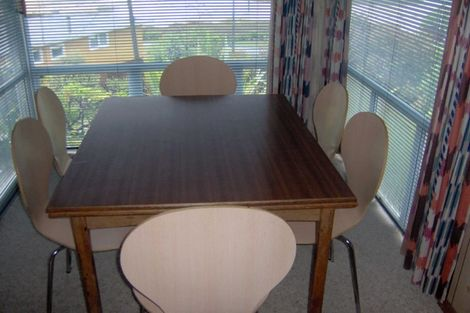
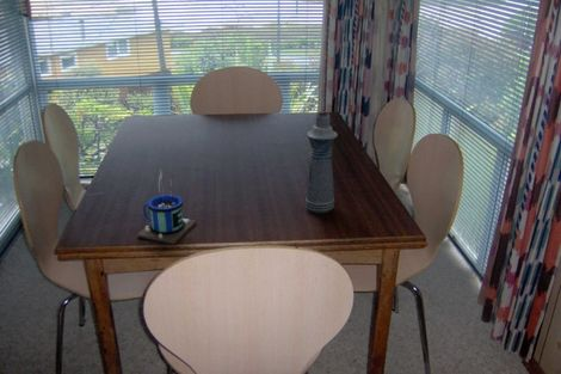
+ mug (162, 198)
+ bottle (321, 163)
